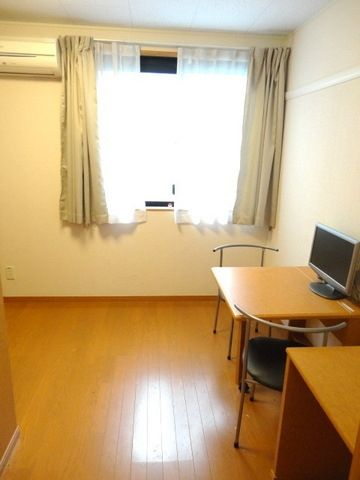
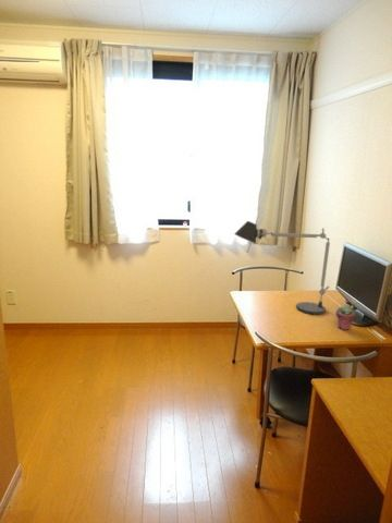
+ potted succulent (345, 316)
+ desk lamp (282, 235)
